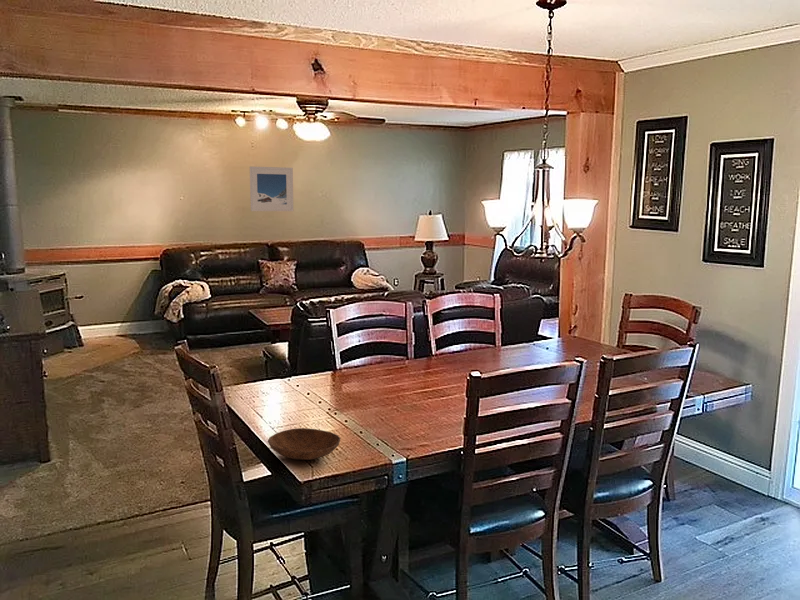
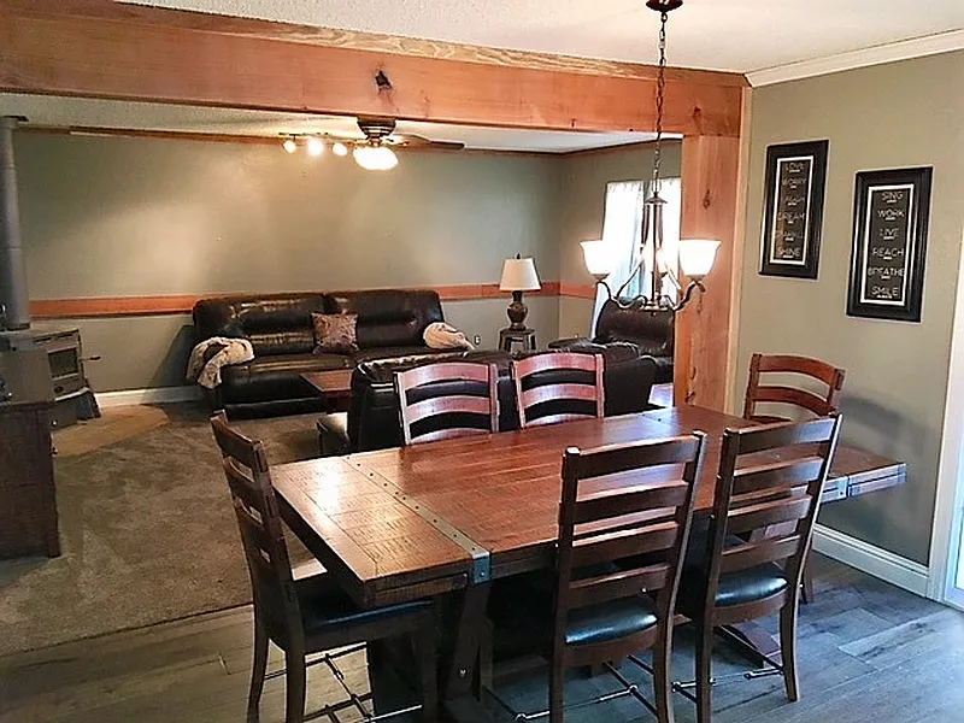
- bowl (304, 447)
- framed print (271, 189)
